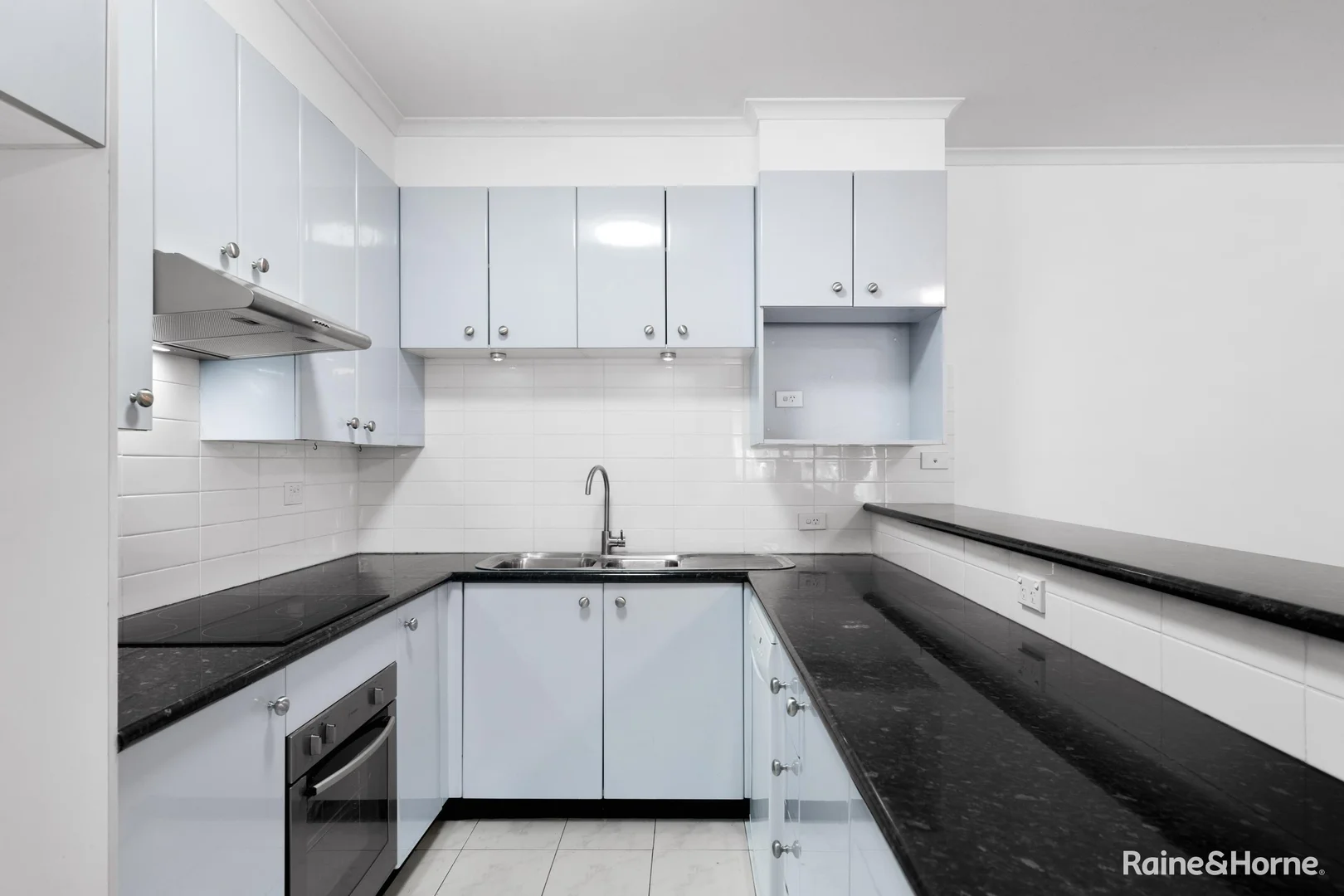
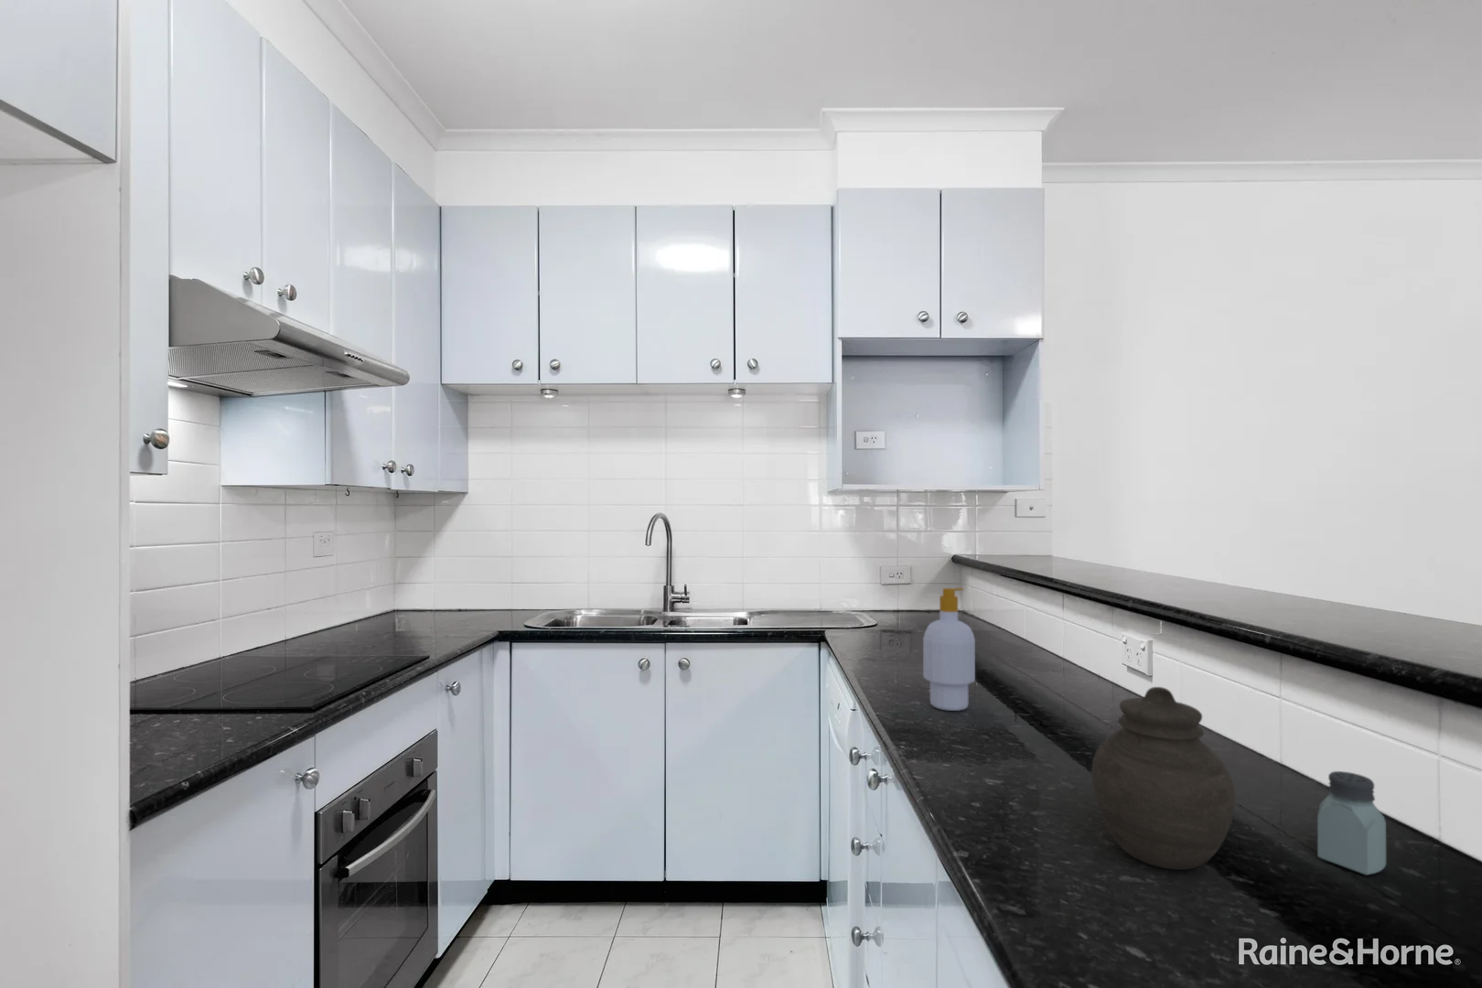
+ saltshaker (1351, 819)
+ soap bottle (948, 647)
+ jar (1160, 771)
